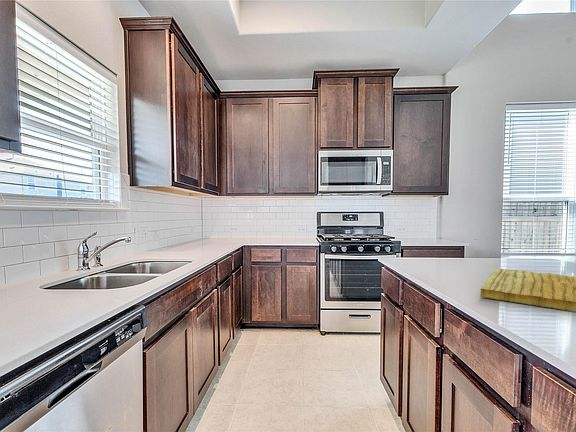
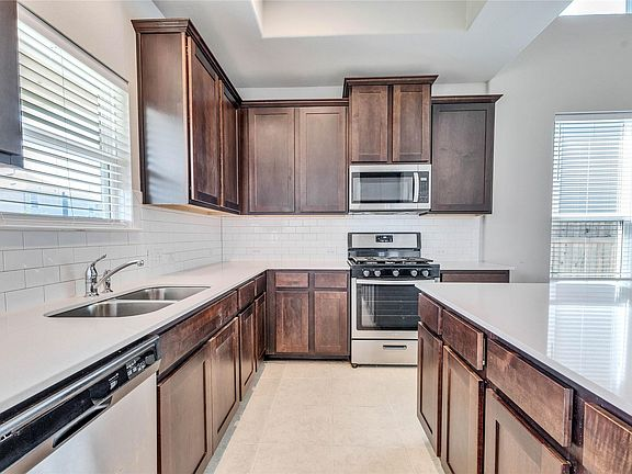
- cutting board (536, 285)
